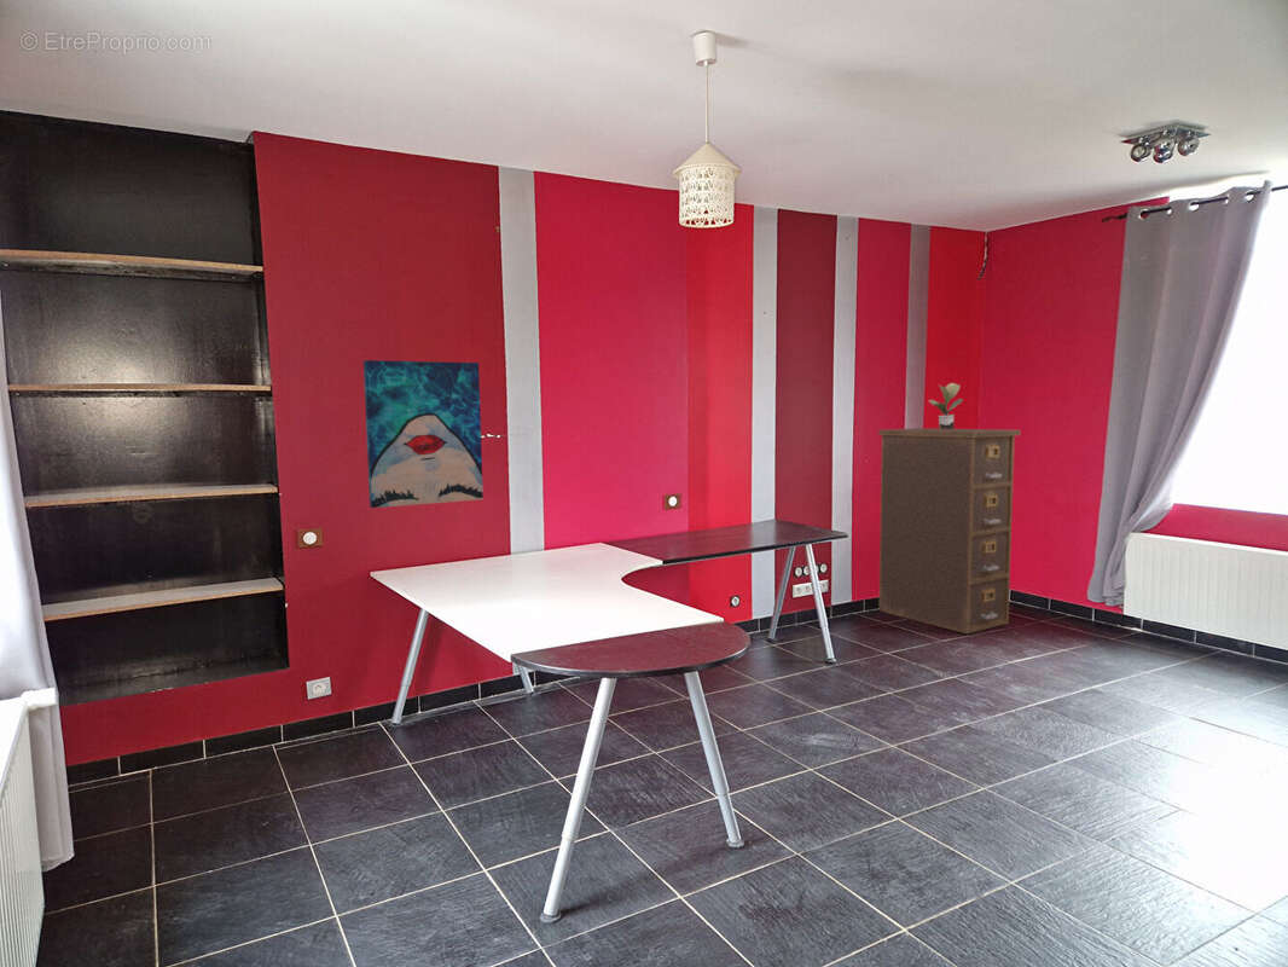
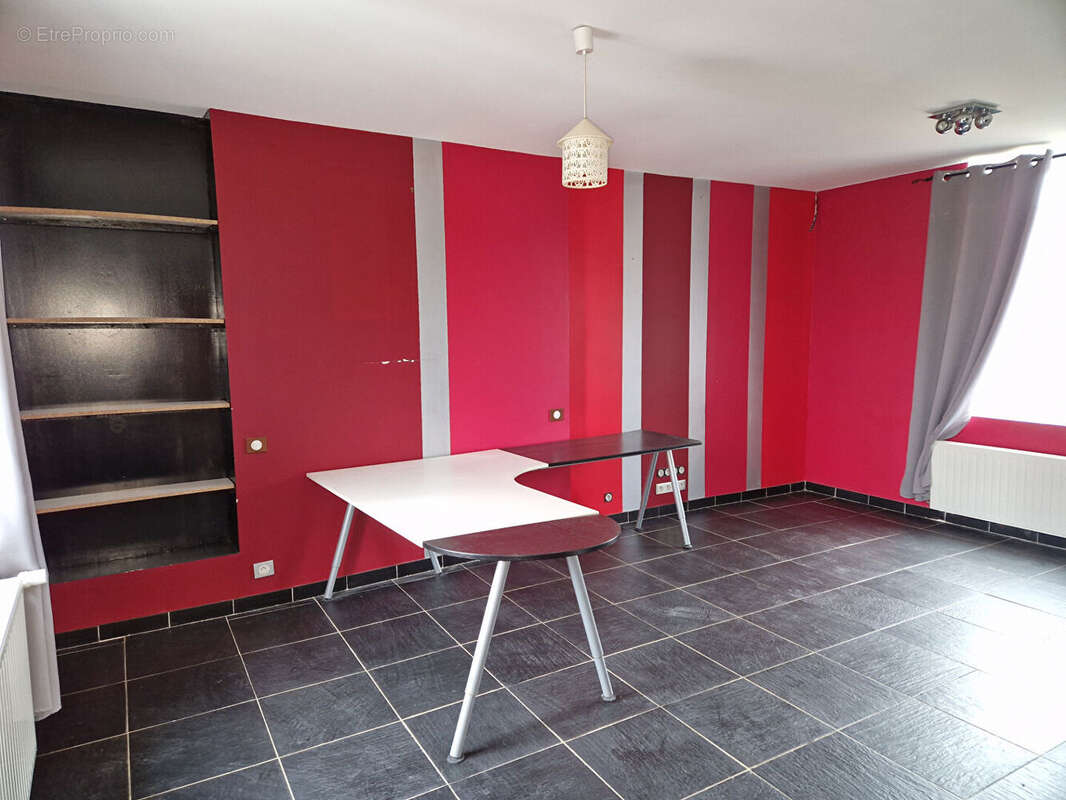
- filing cabinet (945, 523)
- wall art (425, 433)
- potted plant (942, 405)
